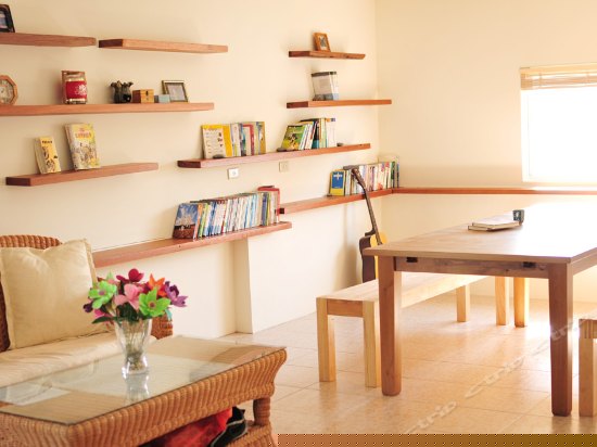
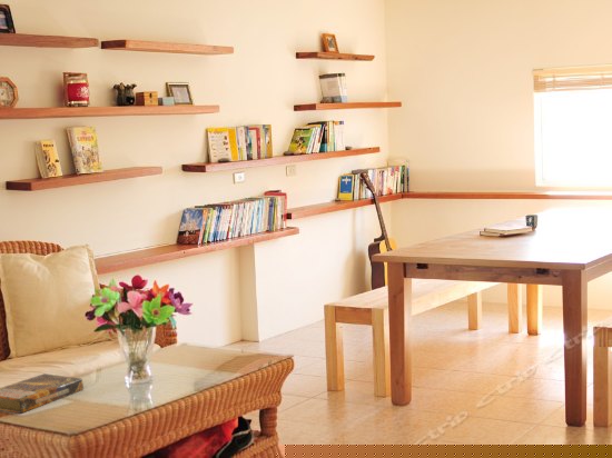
+ book (32, 392)
